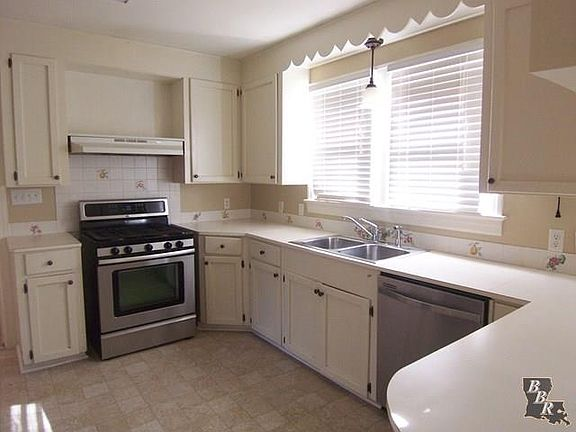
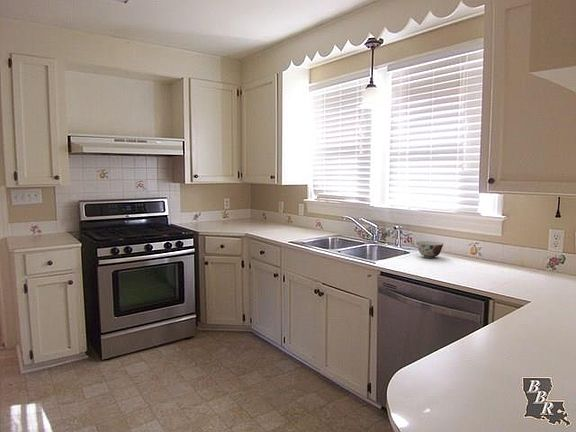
+ soup bowl (429, 250)
